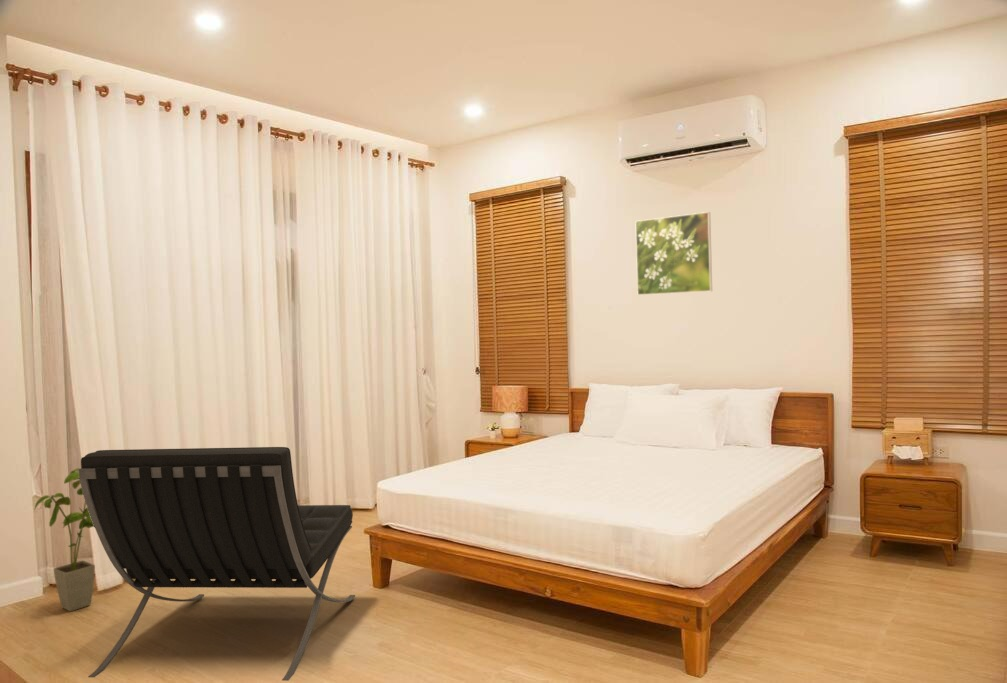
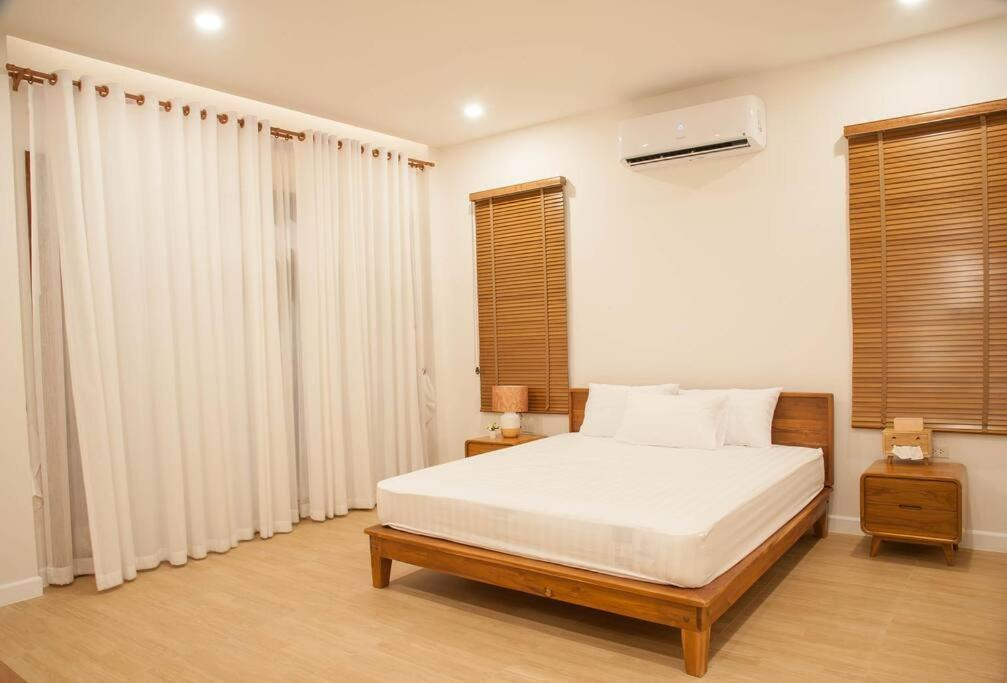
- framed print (672, 255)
- house plant (81, 536)
- lounge chair (233, 534)
